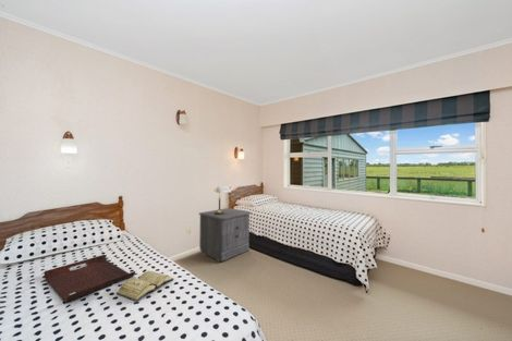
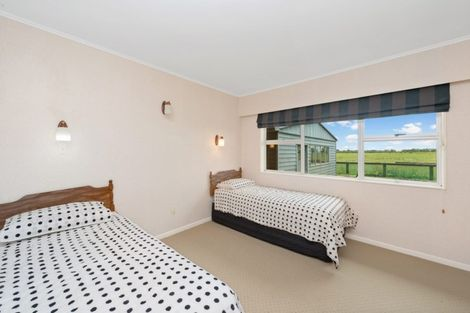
- diary (146, 281)
- serving tray (89, 275)
- lamp (220, 198)
- nightstand (225, 232)
